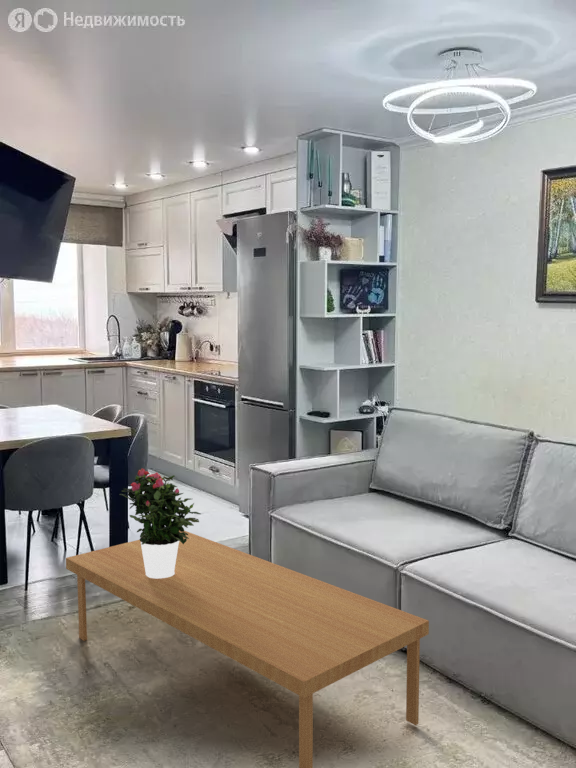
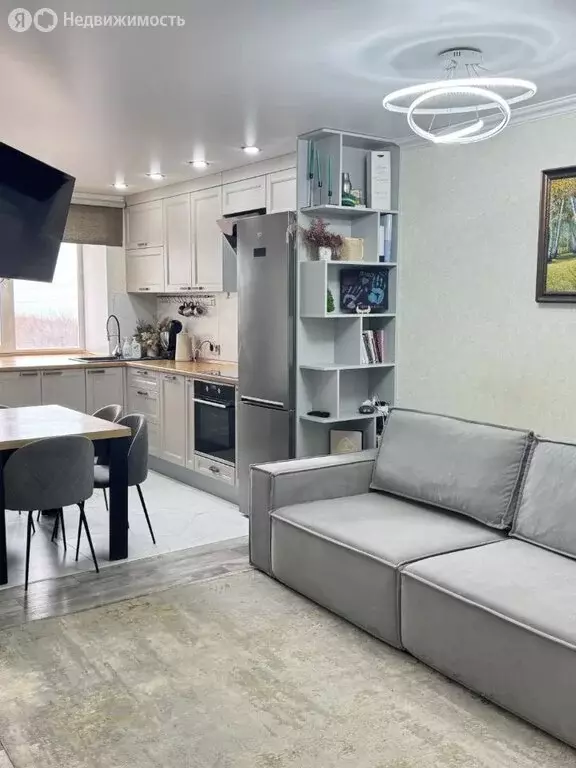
- coffee table (227, 631)
- potted flower (157, 522)
